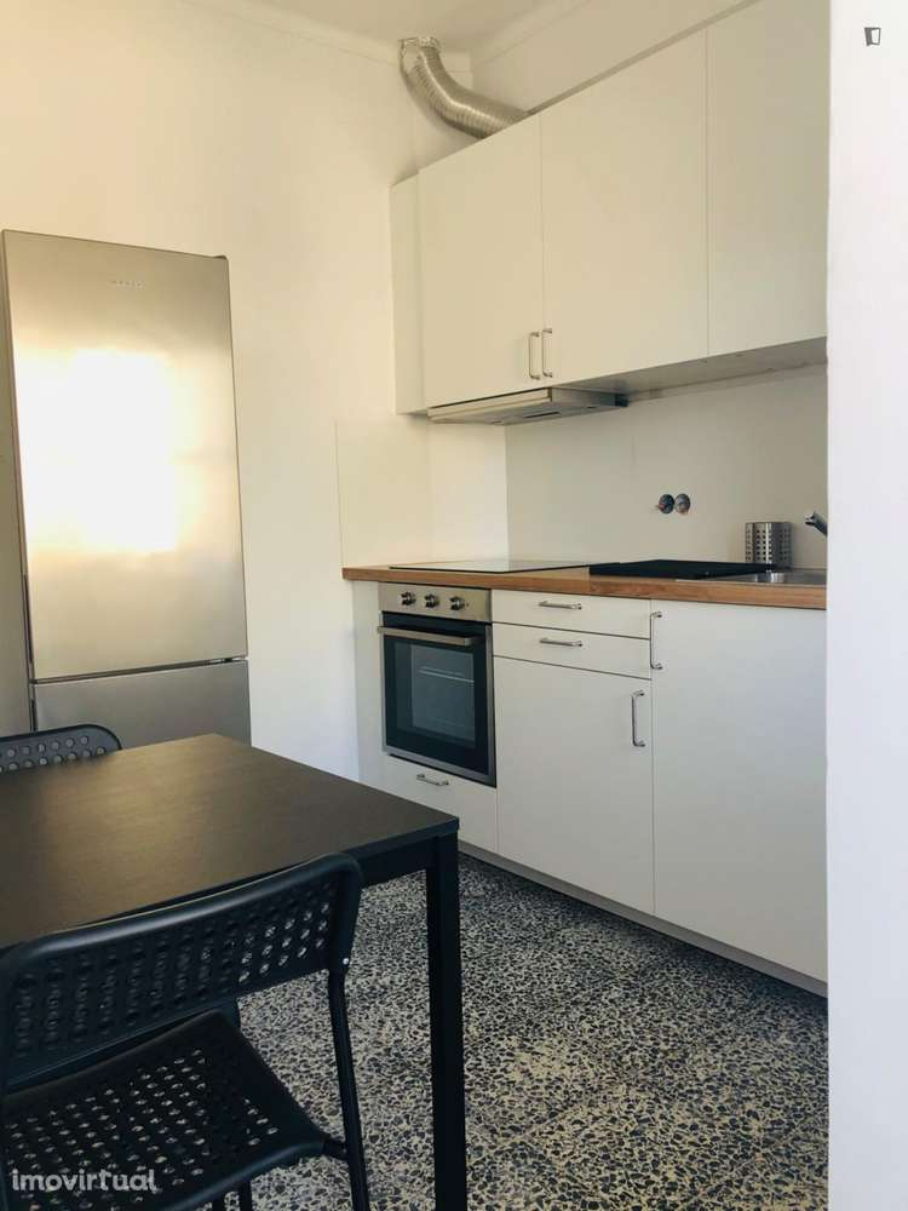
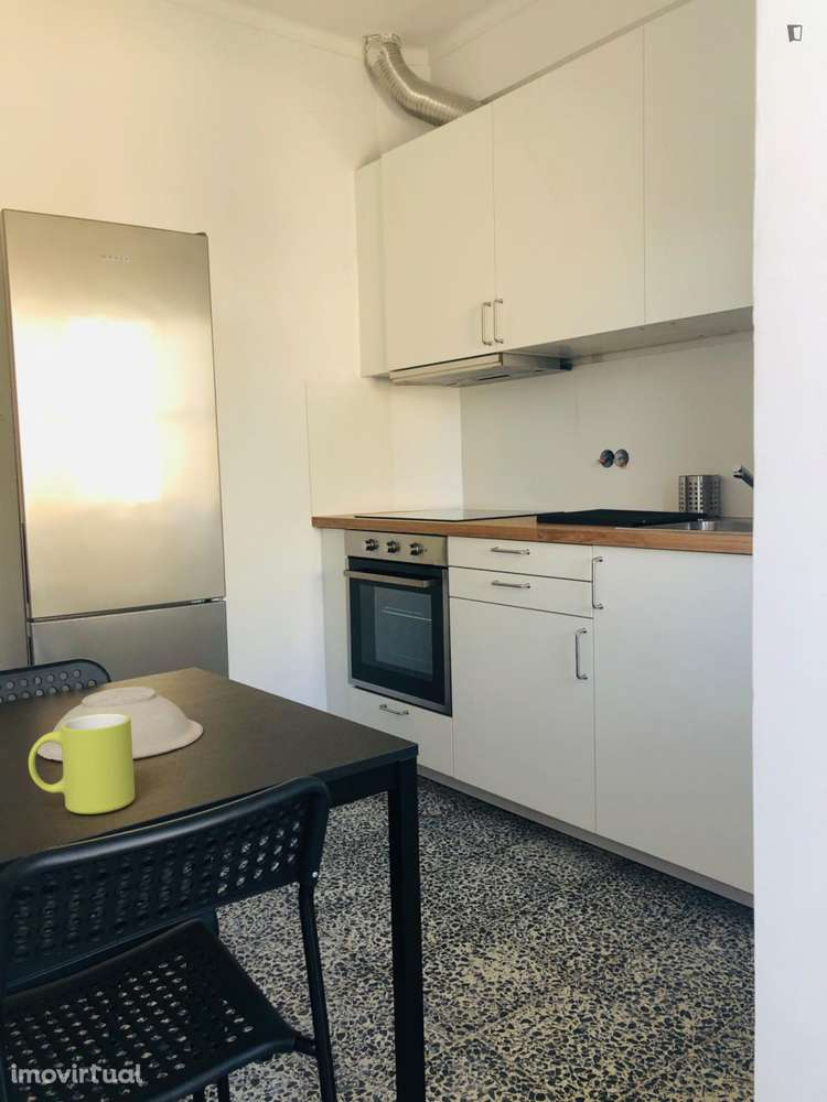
+ mug (82, 765)
+ bowl (120, 713)
